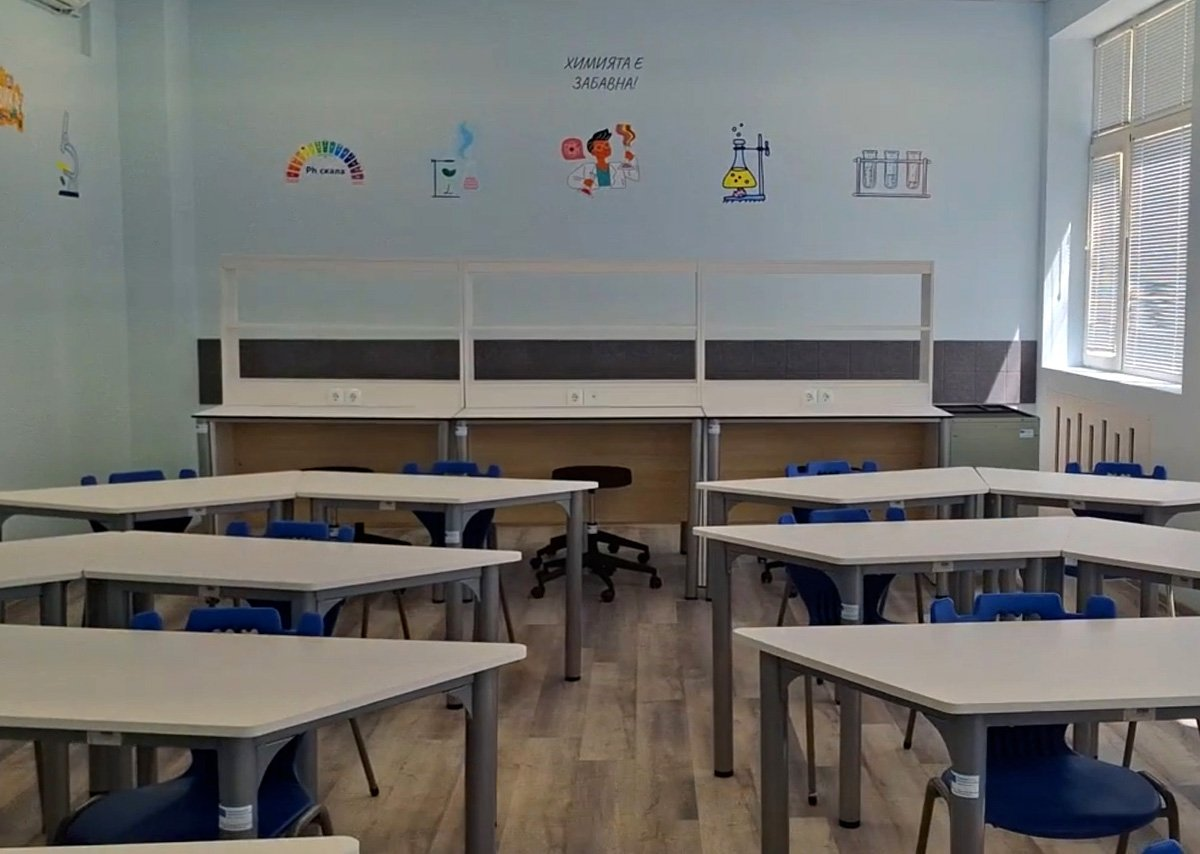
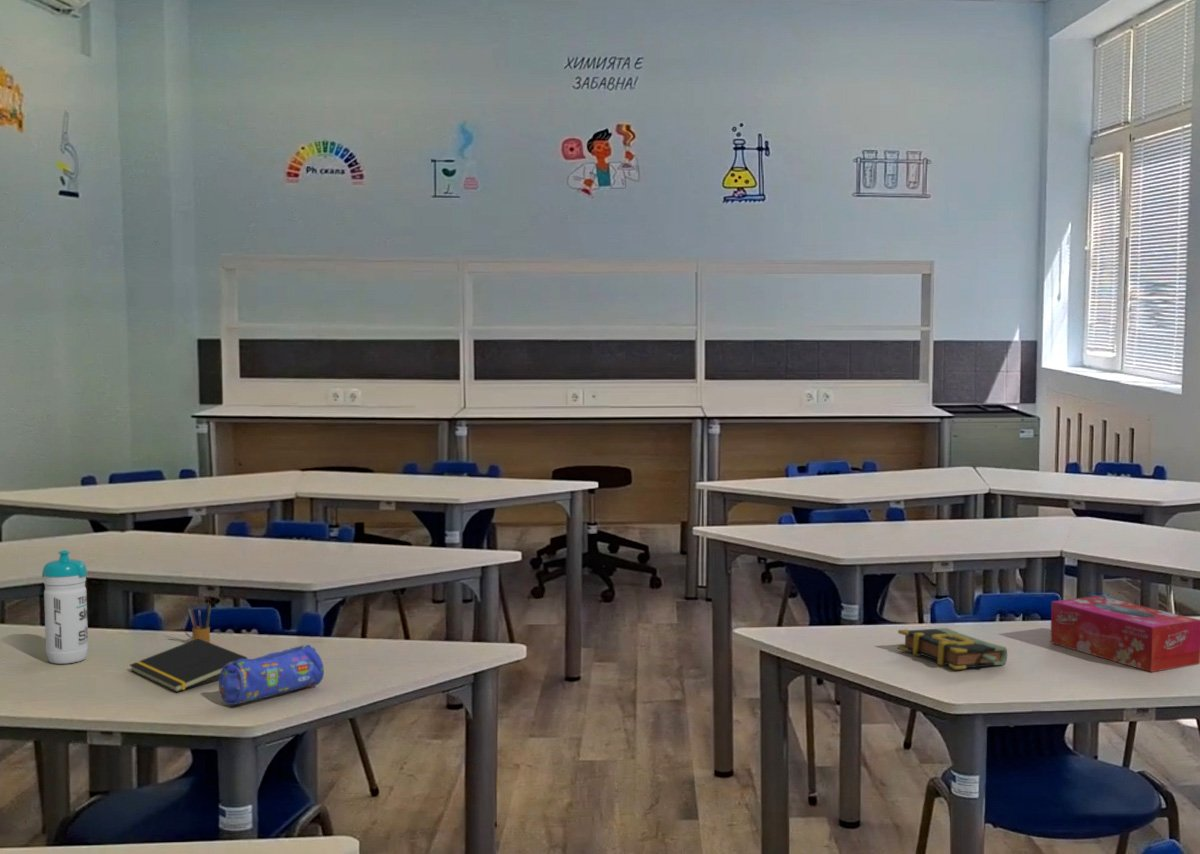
+ water bottle (65, 605)
+ book (956, 648)
+ tissue box (1123, 631)
+ notepad (188, 663)
+ pencil case (273, 672)
+ pencil box (200, 623)
